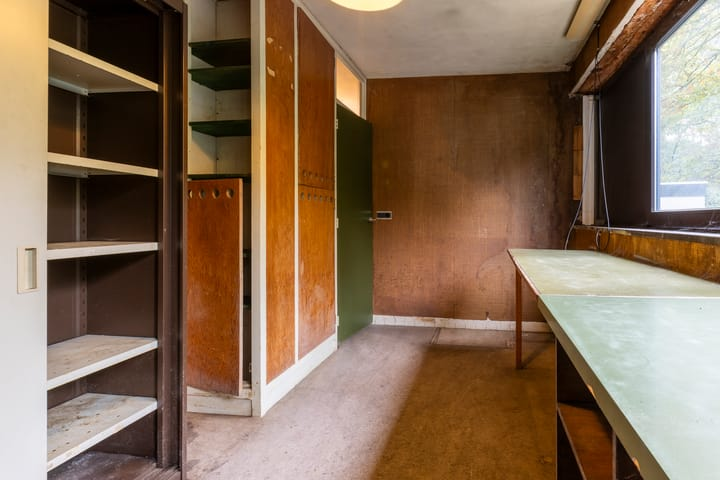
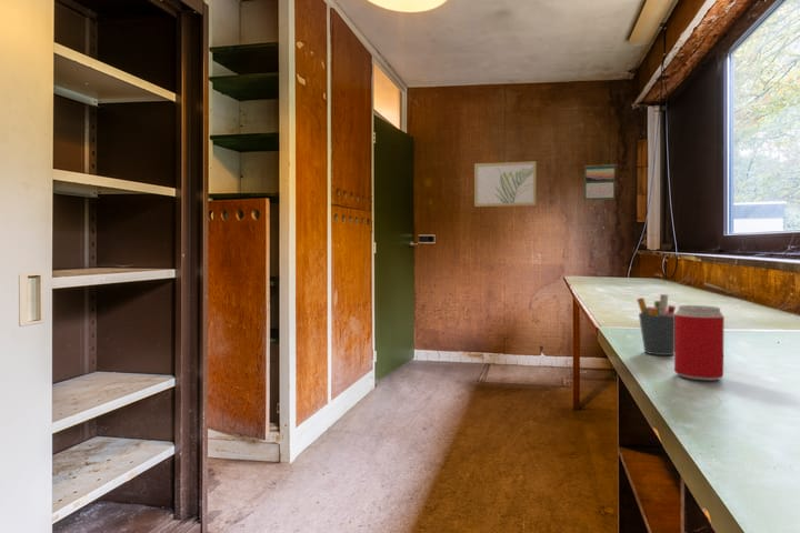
+ calendar (599, 181)
+ beverage can (698, 341)
+ pen holder (658, 322)
+ wall art (504, 184)
